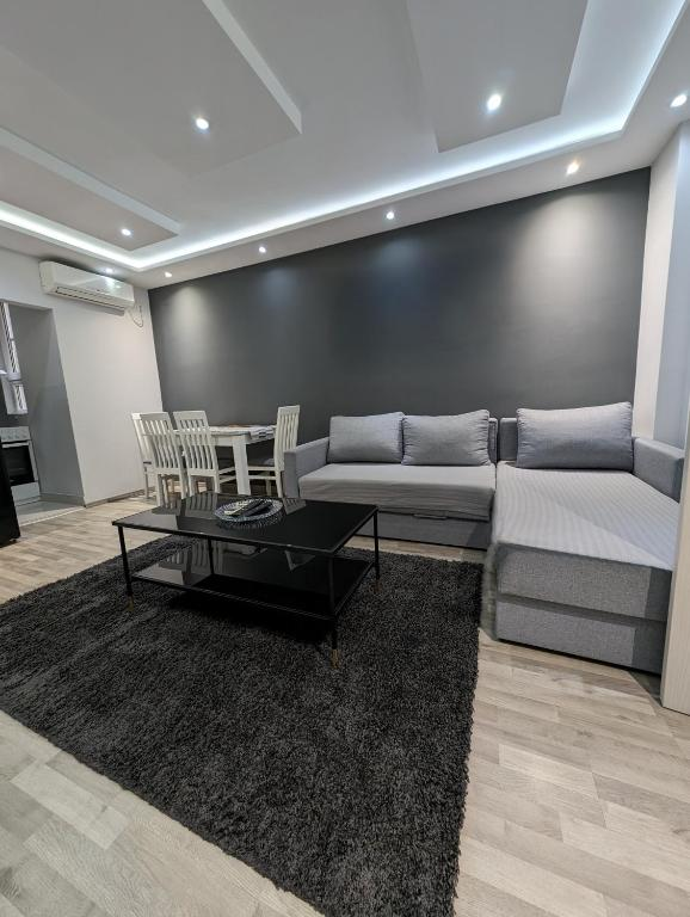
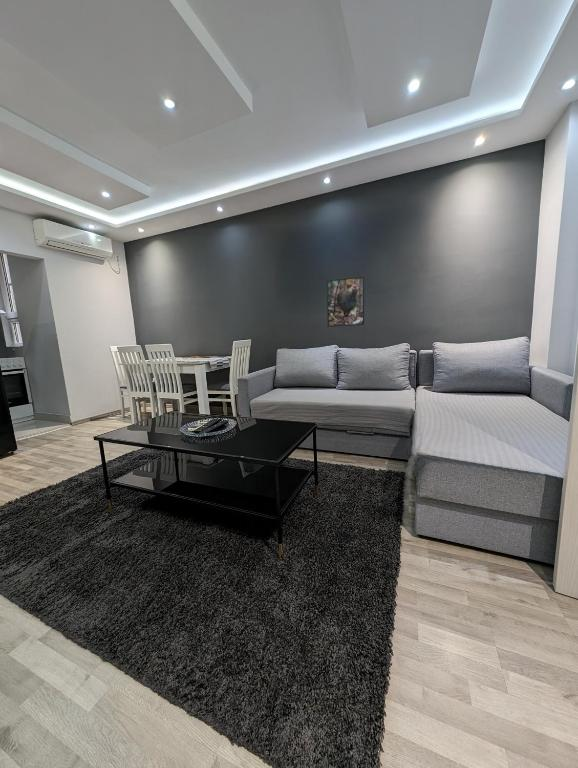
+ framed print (345, 302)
